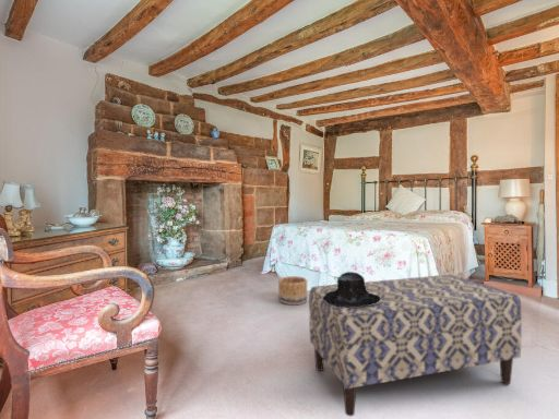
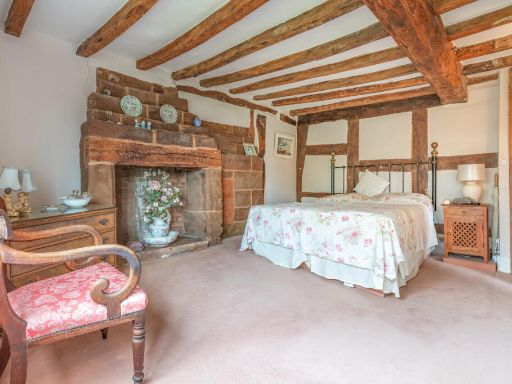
- bench (408, 333)
- hat (350, 286)
- basket (293, 289)
